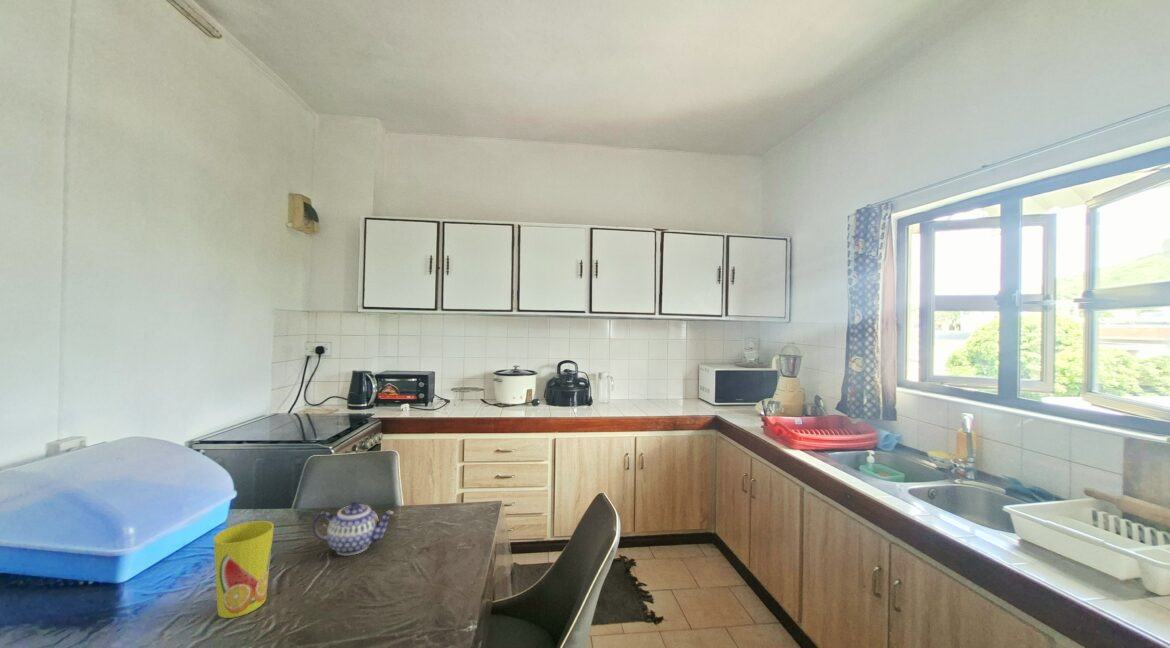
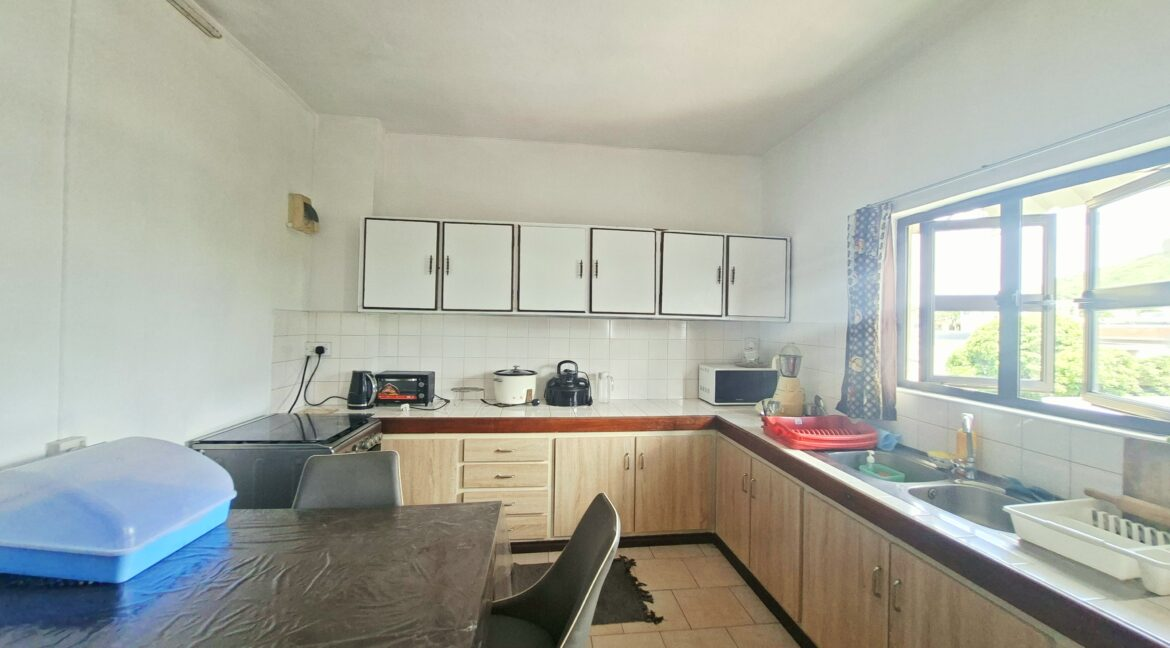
- teapot (354, 525)
- cup (243, 568)
